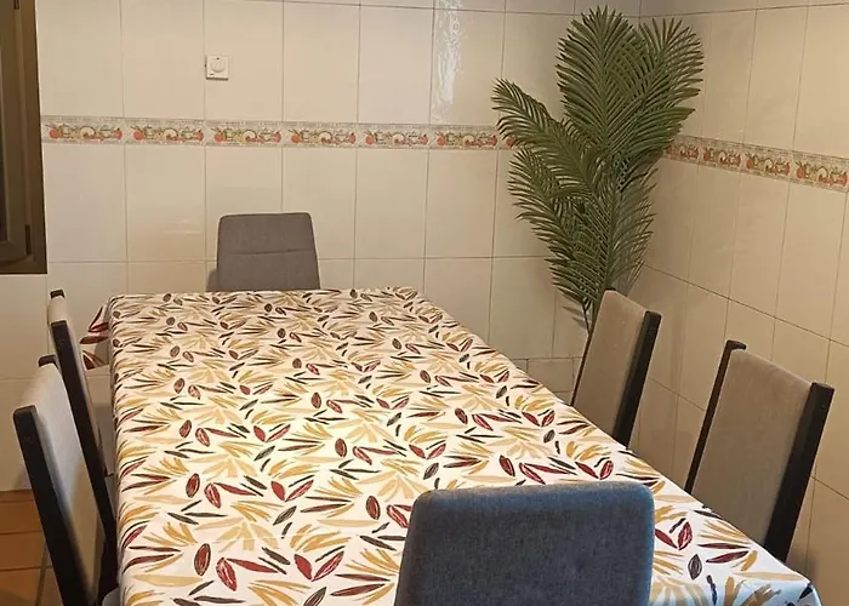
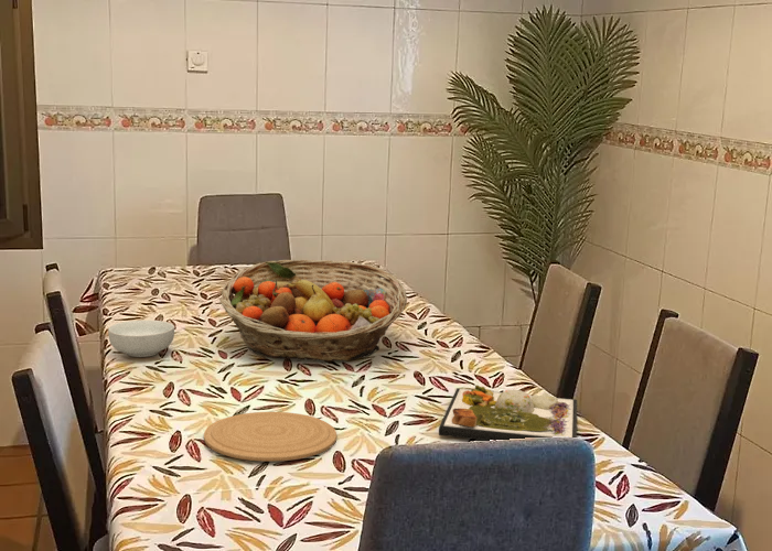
+ plate (270, 433)
+ fruit basket (313, 309)
+ dinner plate (512, 410)
+ cereal bowl (141, 339)
